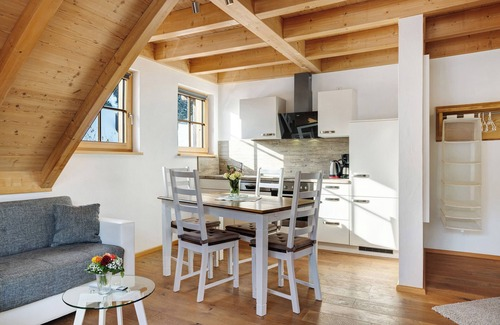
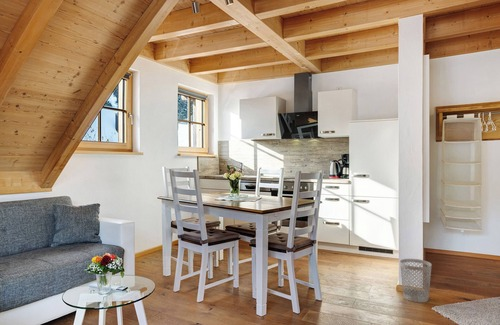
+ wastebasket (415, 280)
